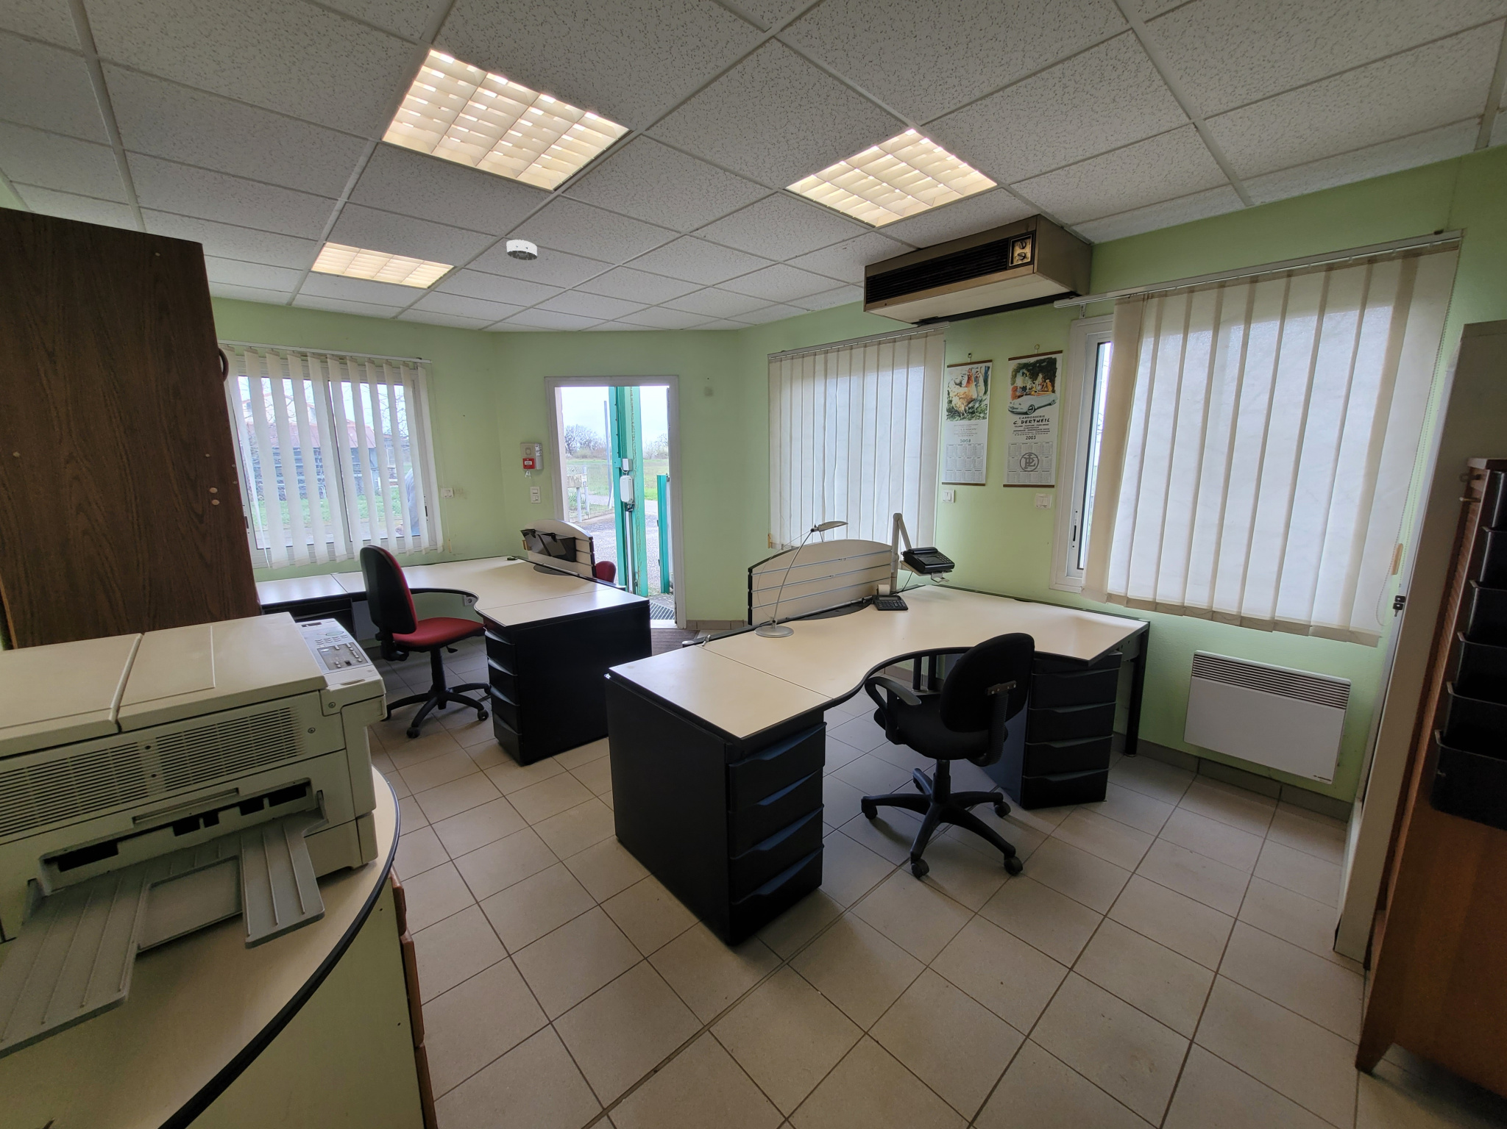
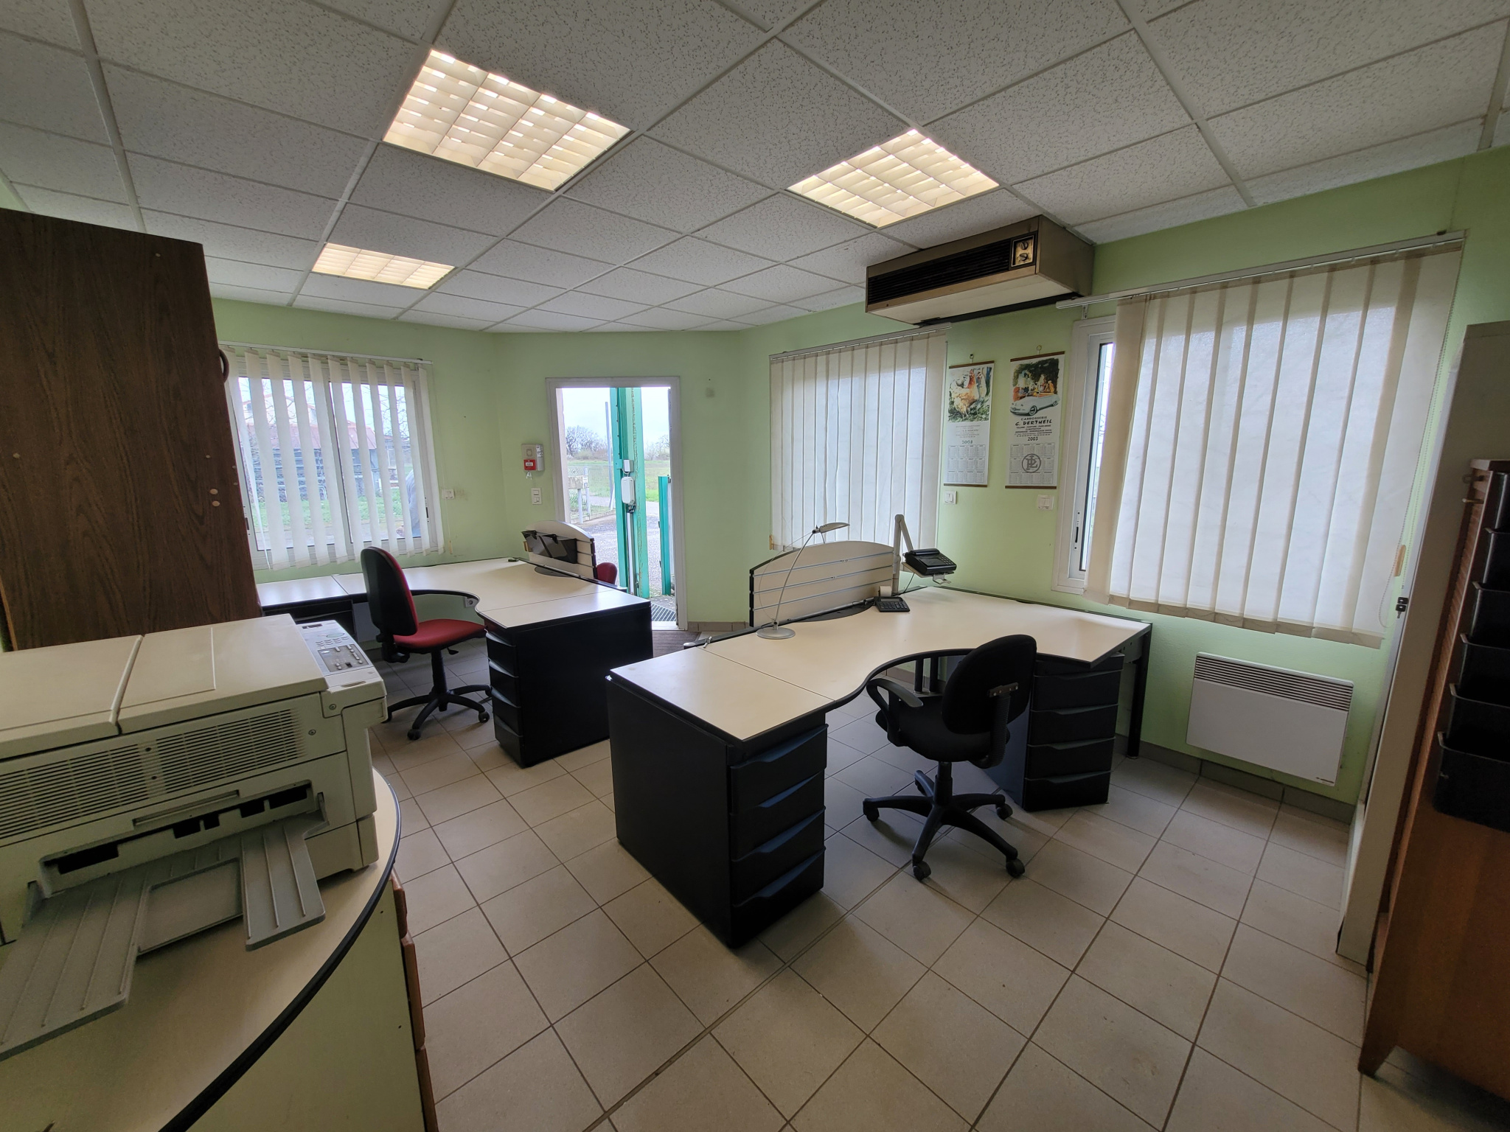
- smoke detector (522, 249)
